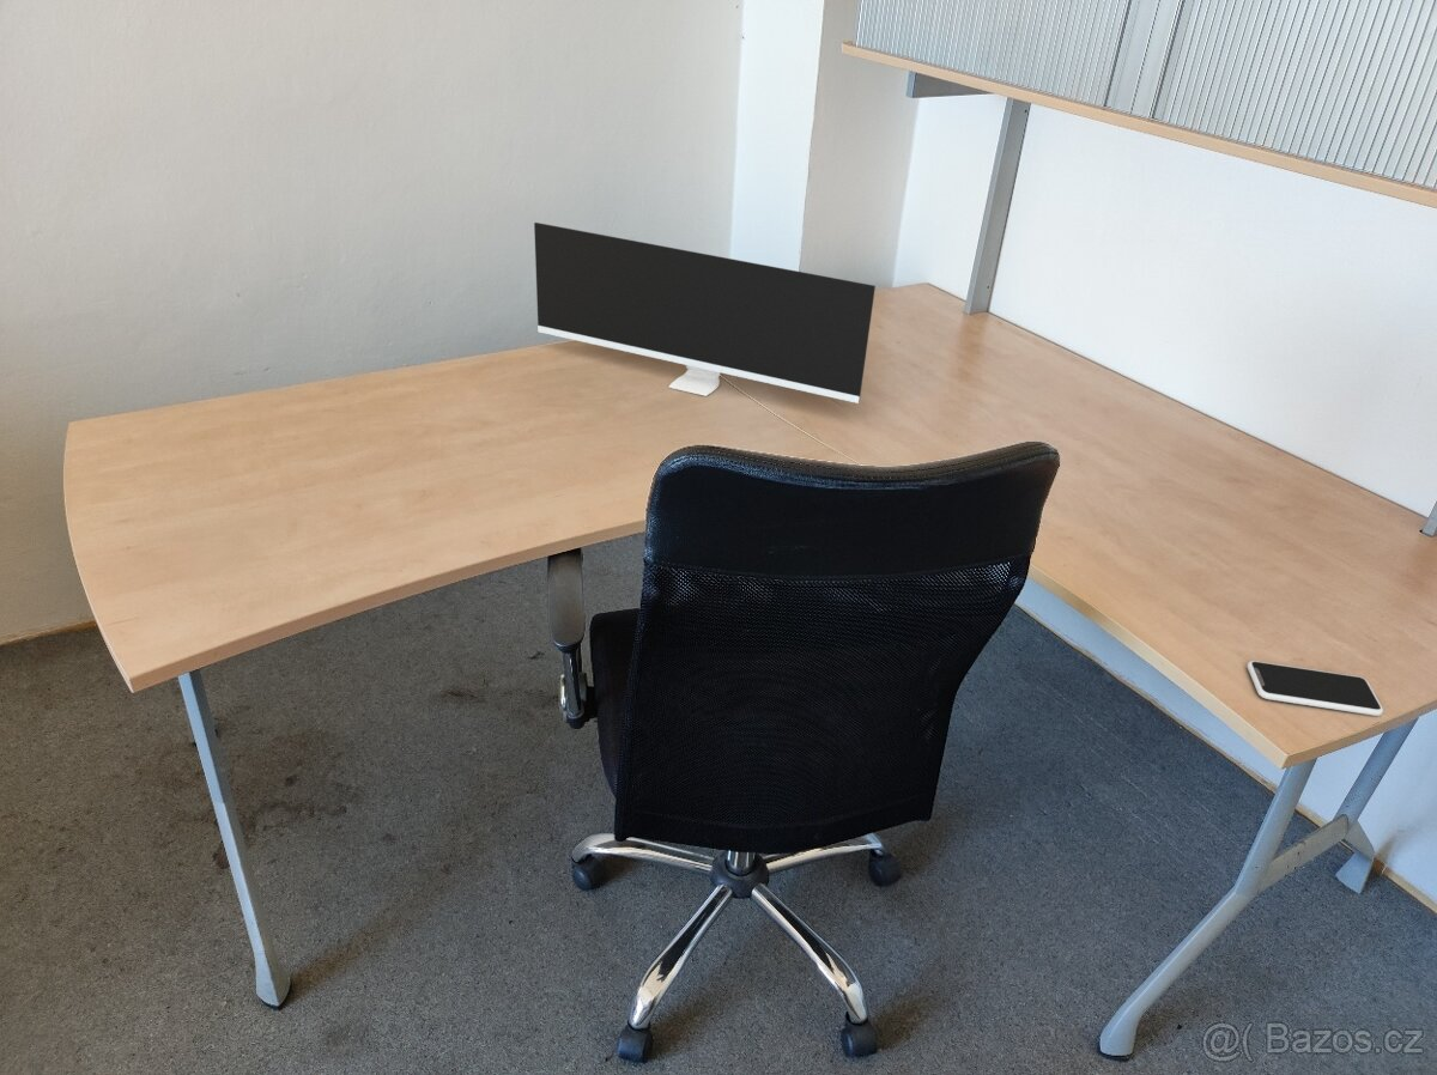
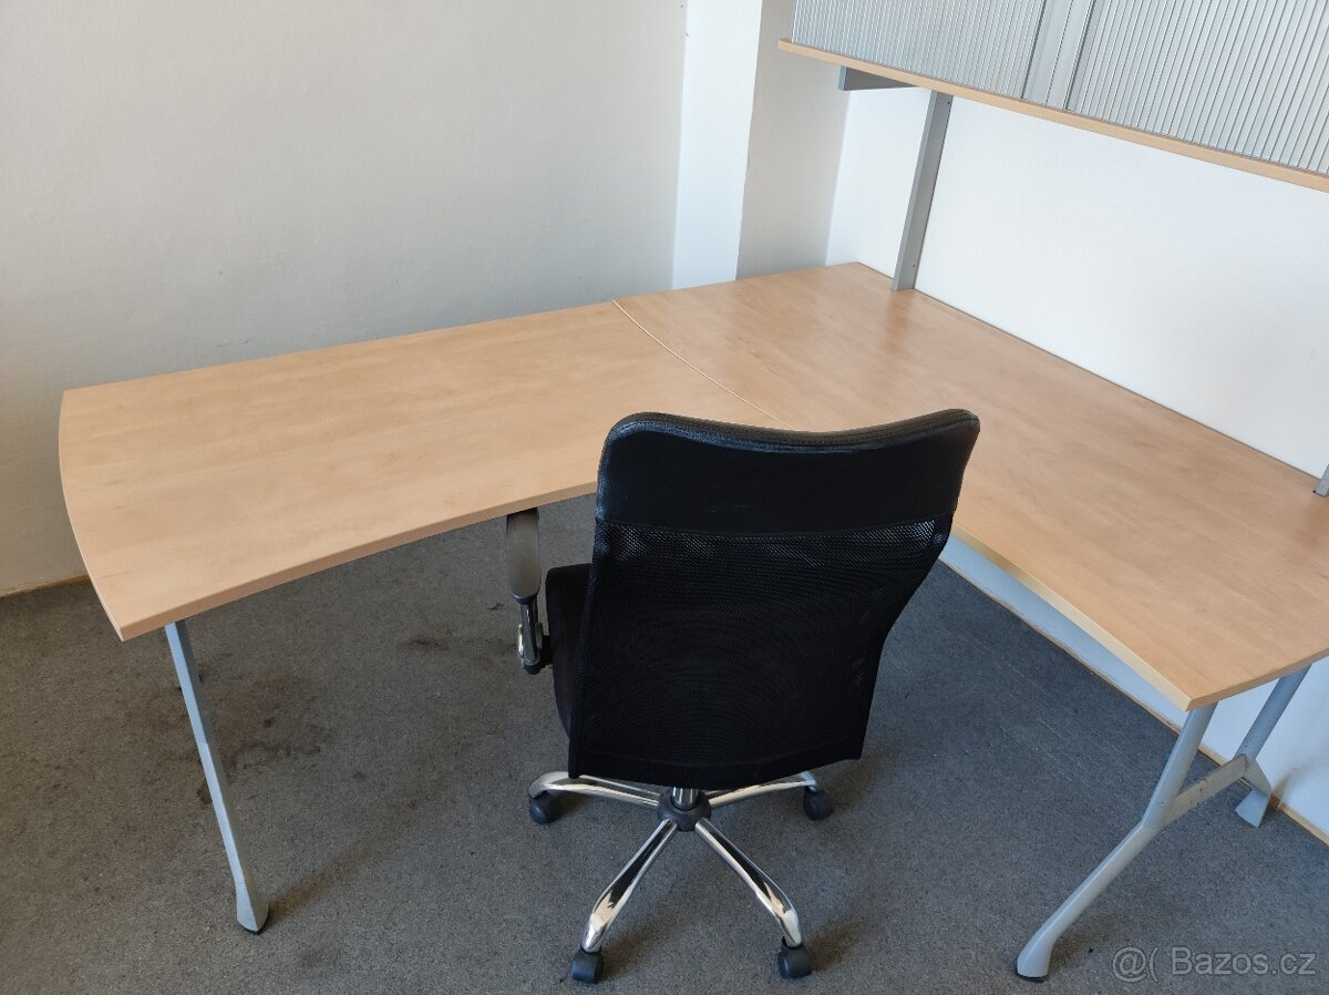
- monitor (698, 318)
- smartphone (1312, 687)
